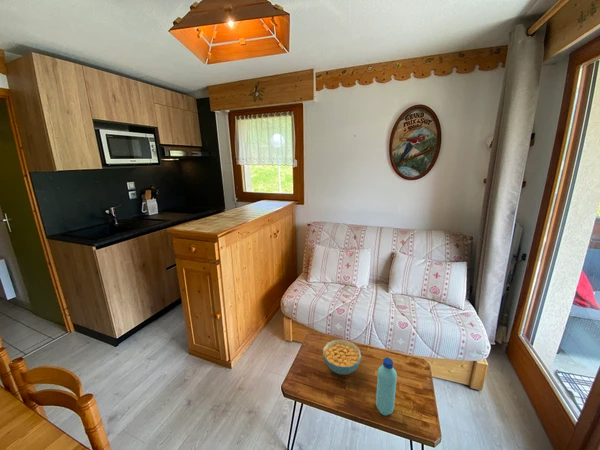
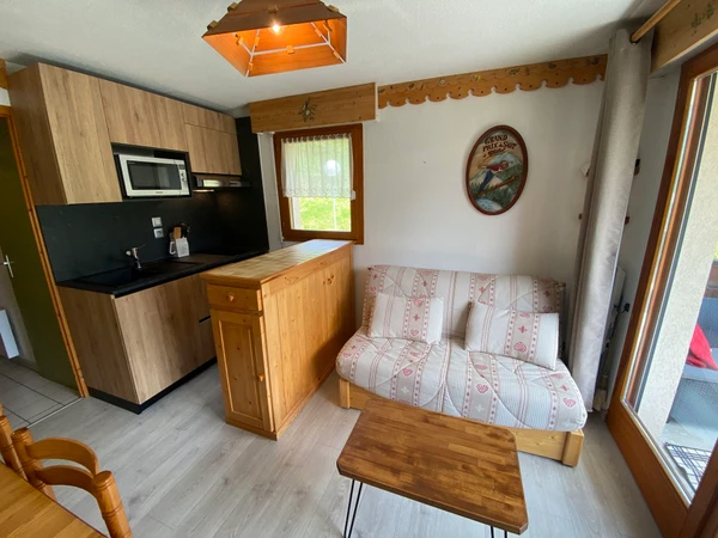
- cereal bowl (341, 360)
- water bottle (386, 385)
